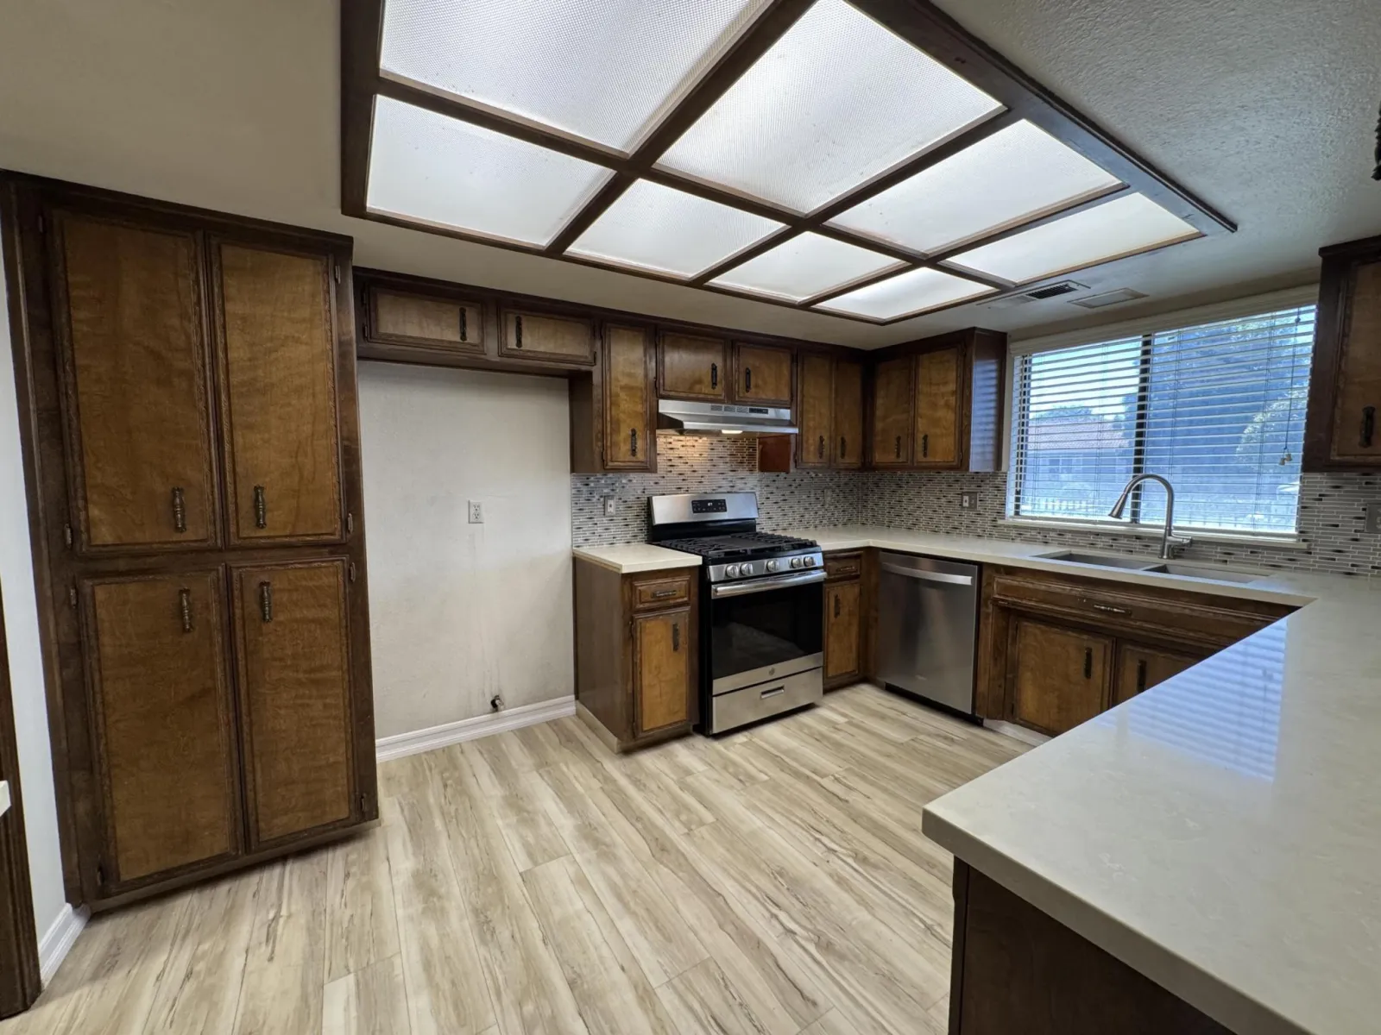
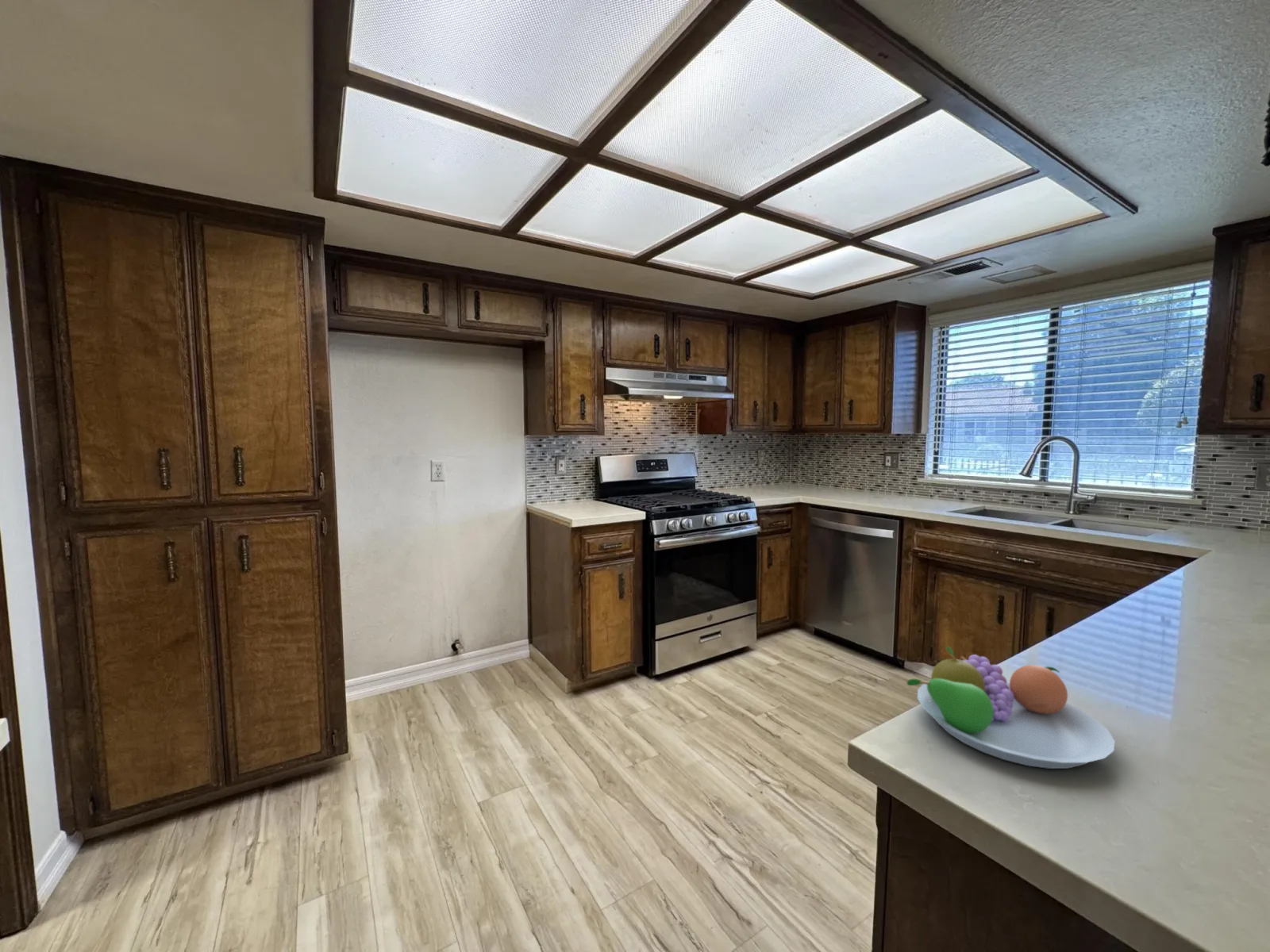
+ fruit bowl (999, 697)
